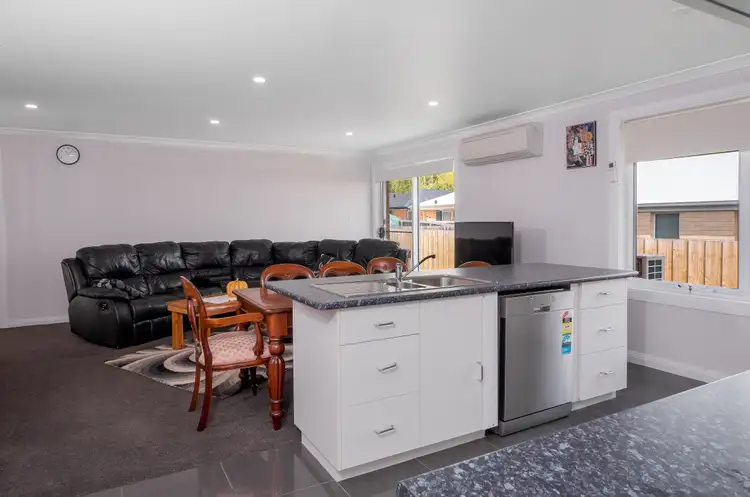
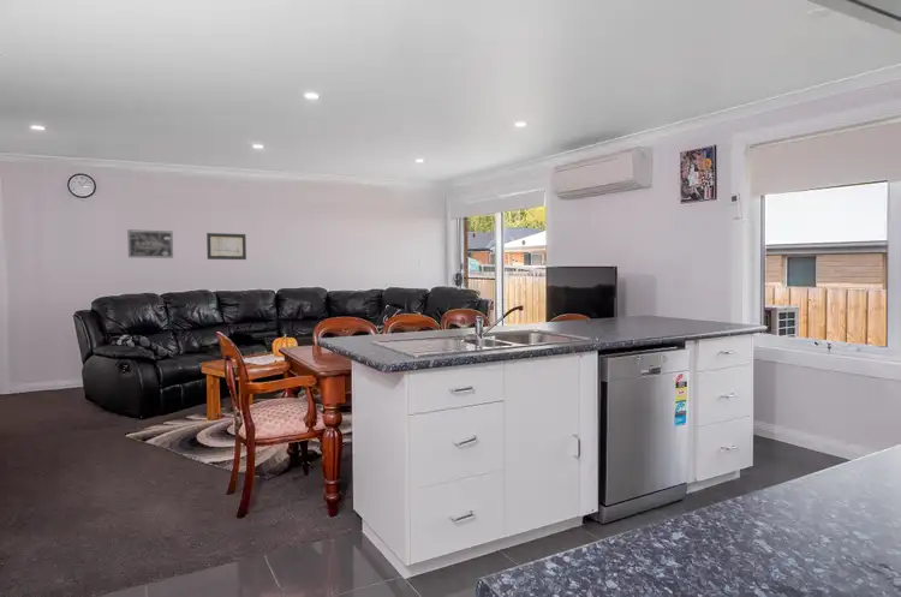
+ wall art (150, 244)
+ wall art (226, 246)
